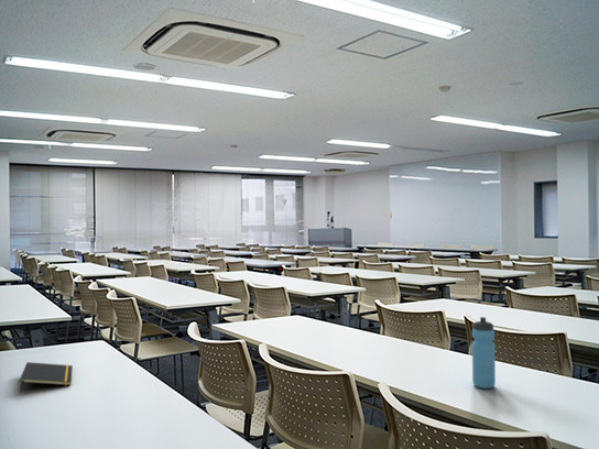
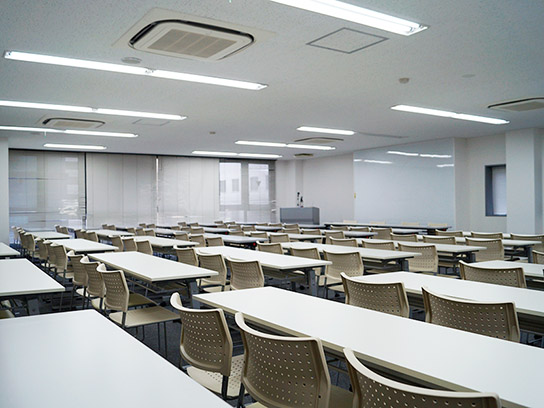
- notepad (47, 373)
- water bottle (483, 351)
